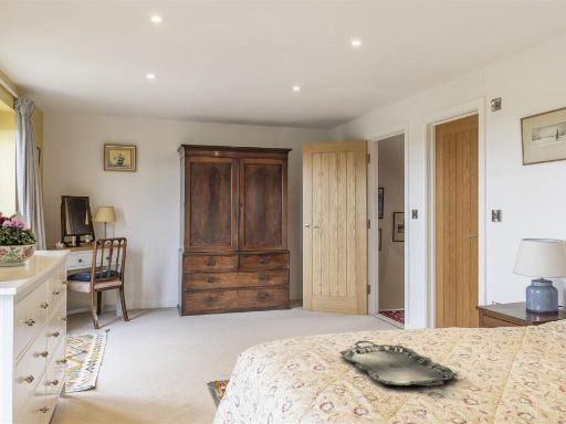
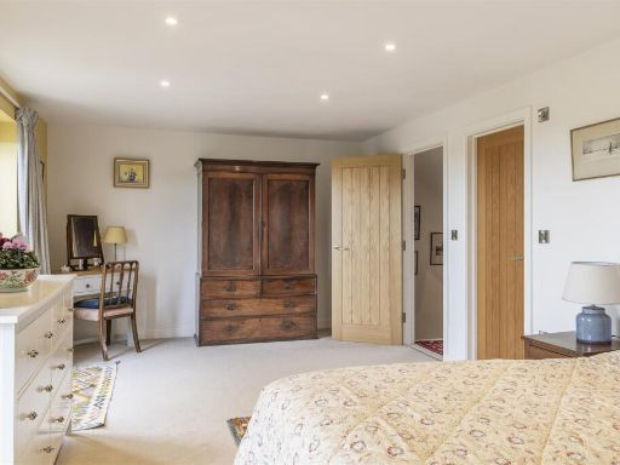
- serving tray (394, 362)
